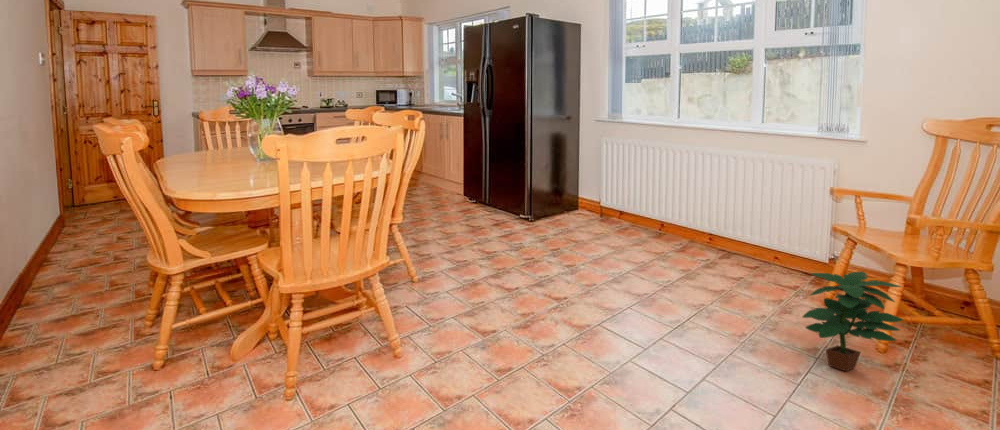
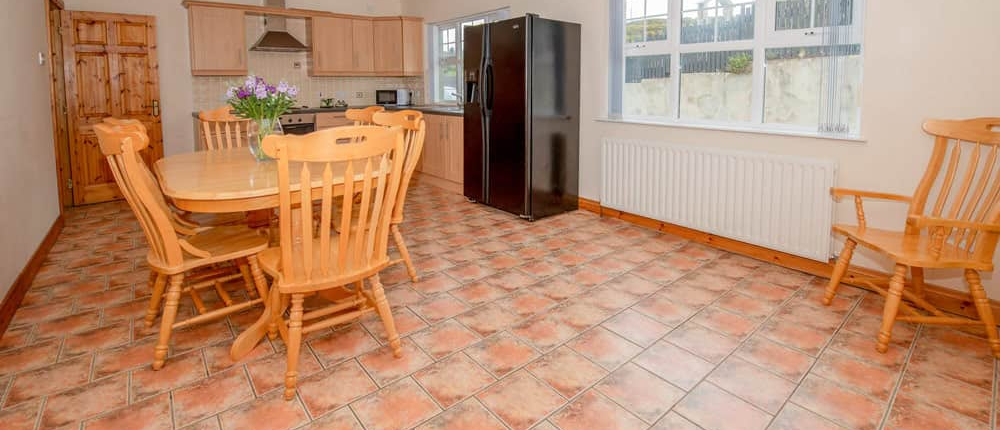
- potted plant (849, 322)
